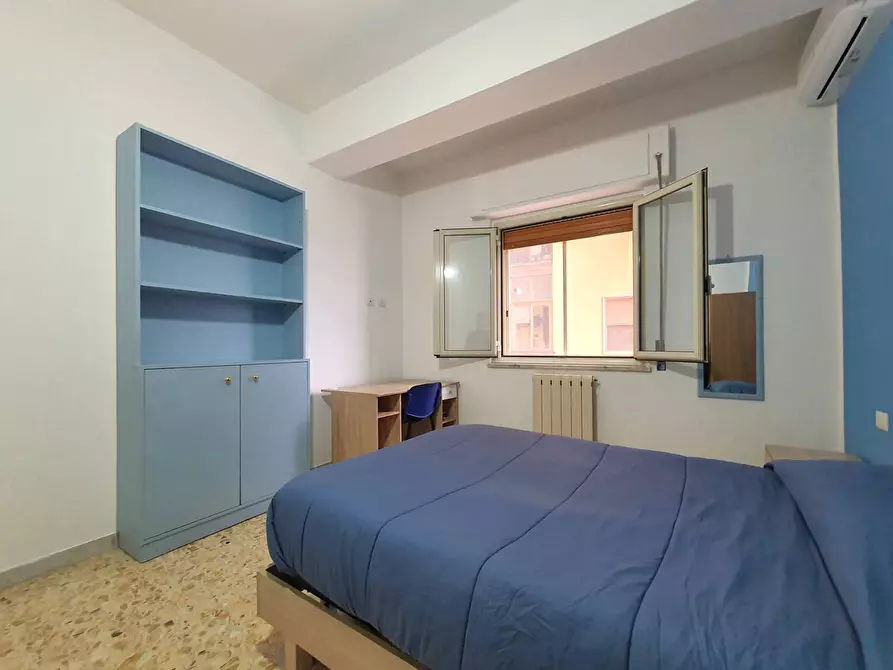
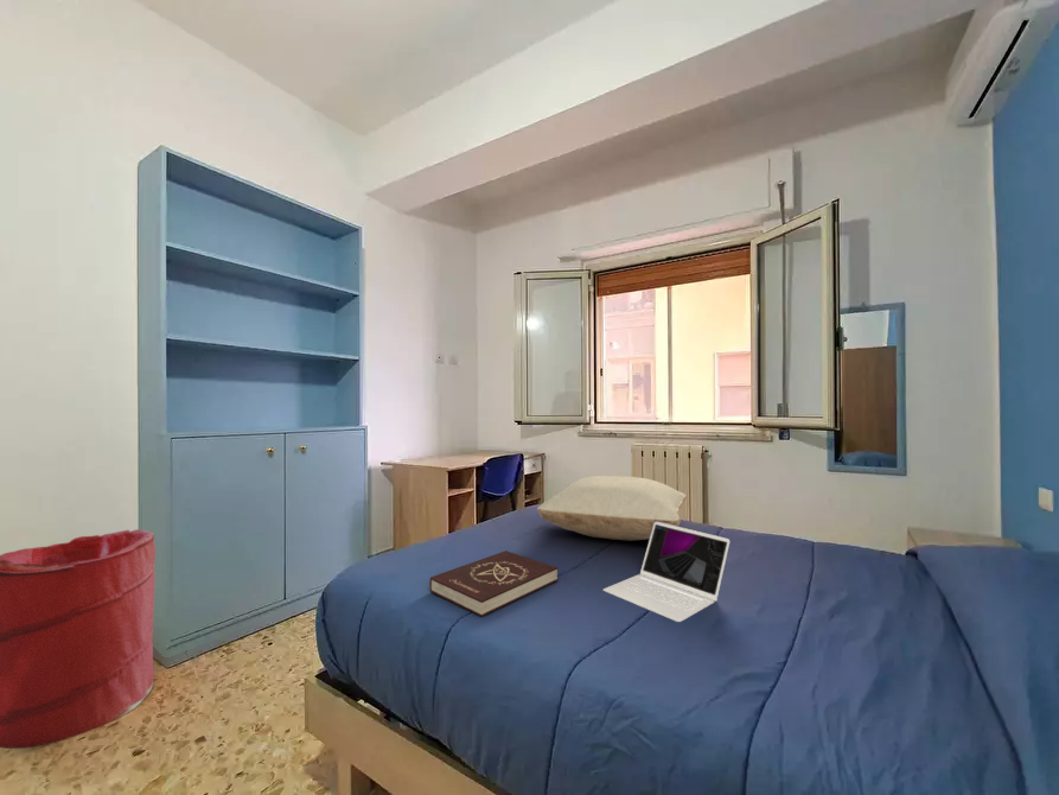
+ laptop (665, 562)
+ book (495, 578)
+ pillow (614, 507)
+ laundry hamper (76, 622)
